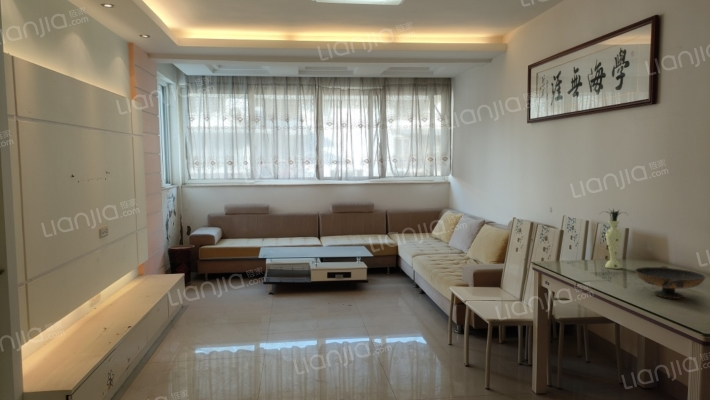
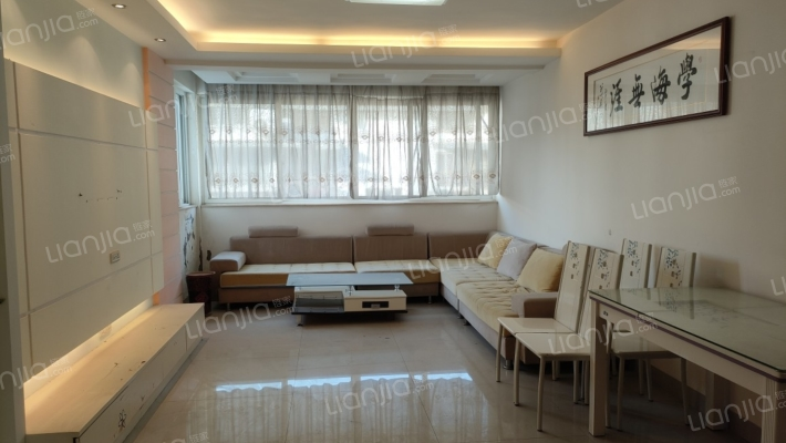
- decorative bowl (668, 284)
- vase (613, 237)
